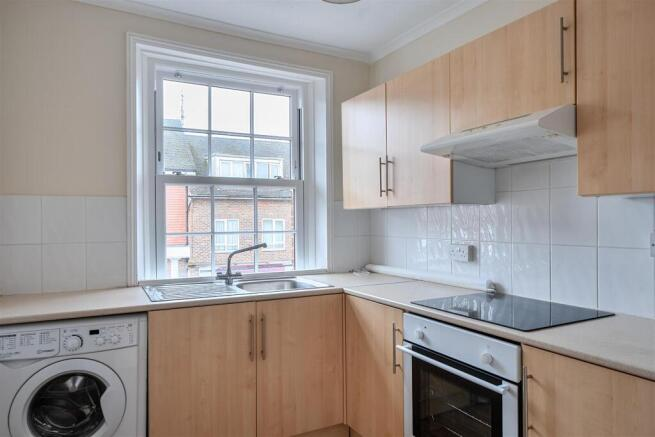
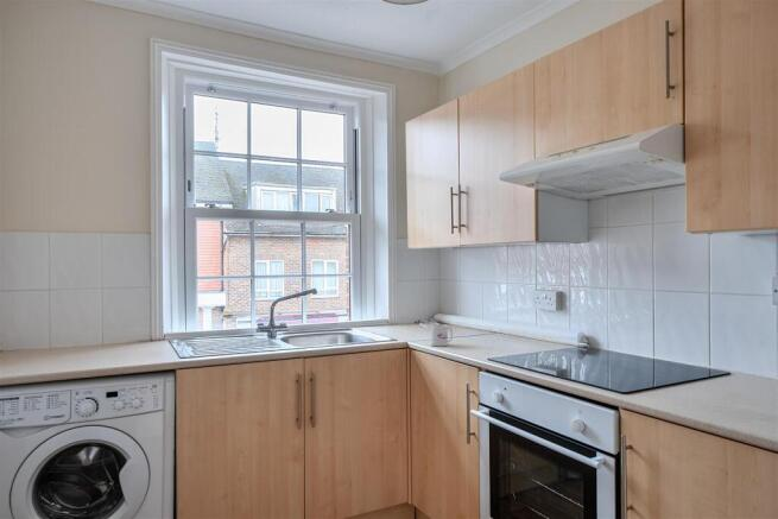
+ mug (442, 335)
